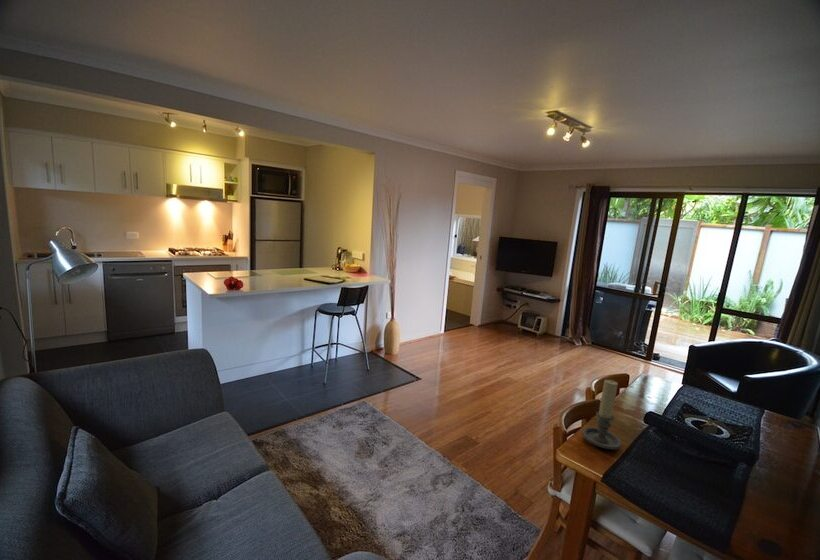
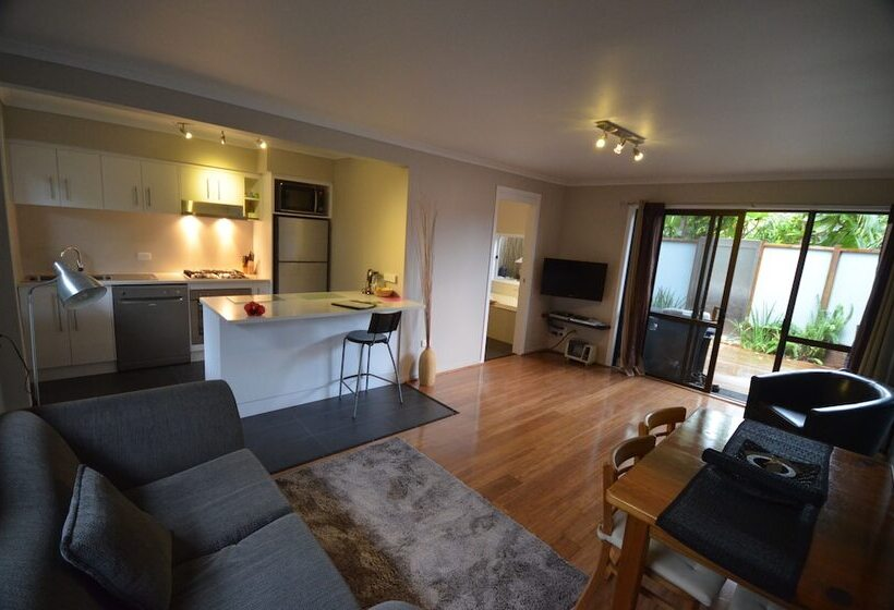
- candle holder (606, 410)
